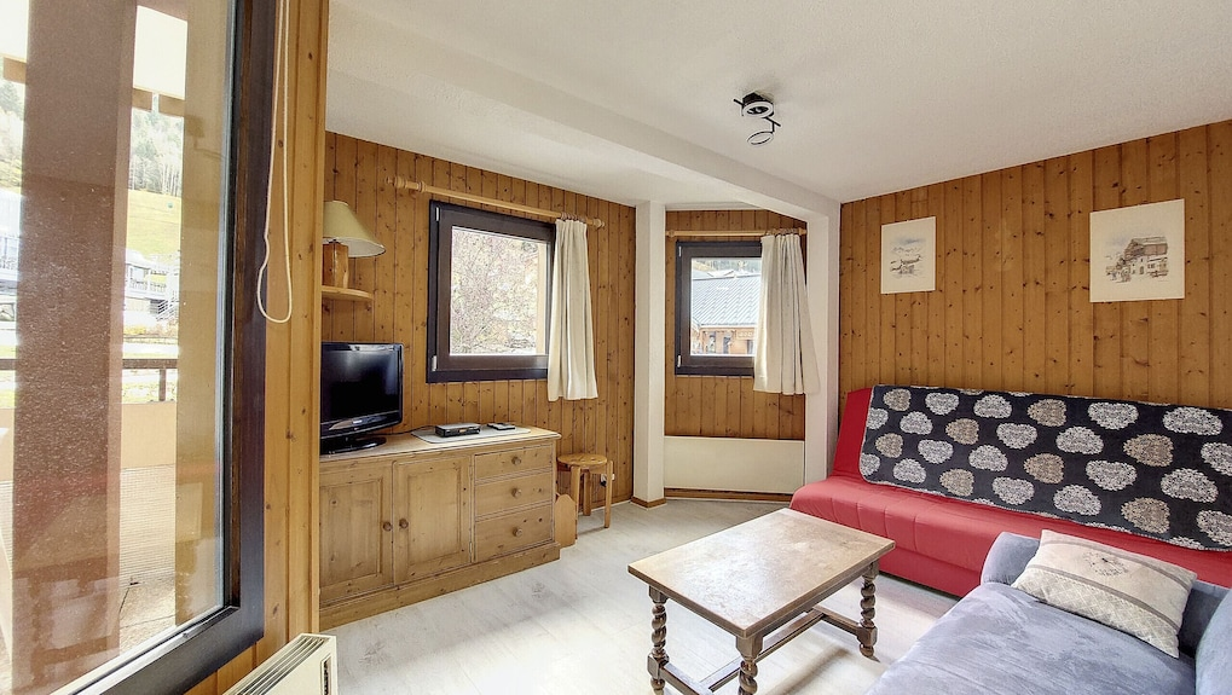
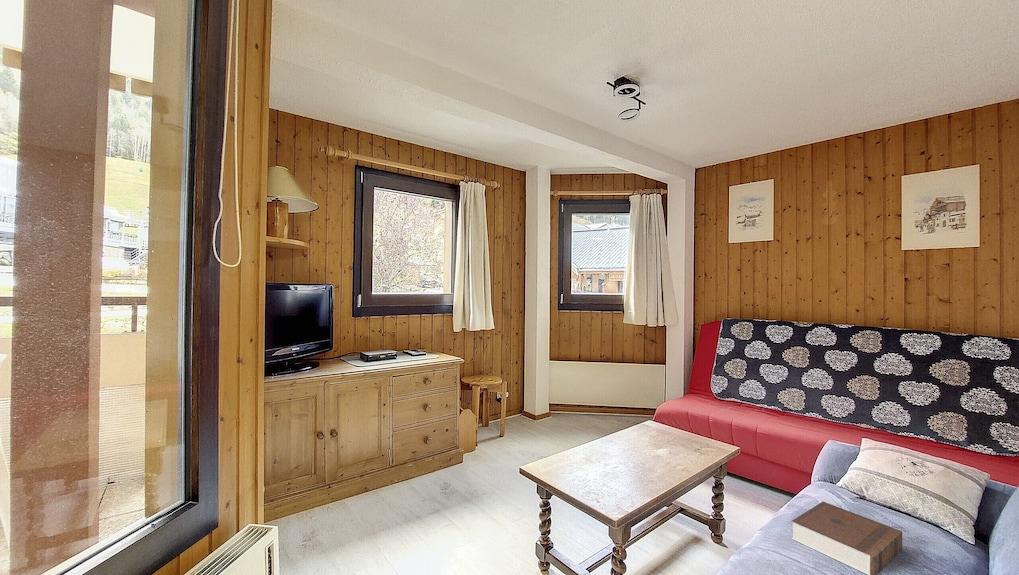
+ book (845, 534)
